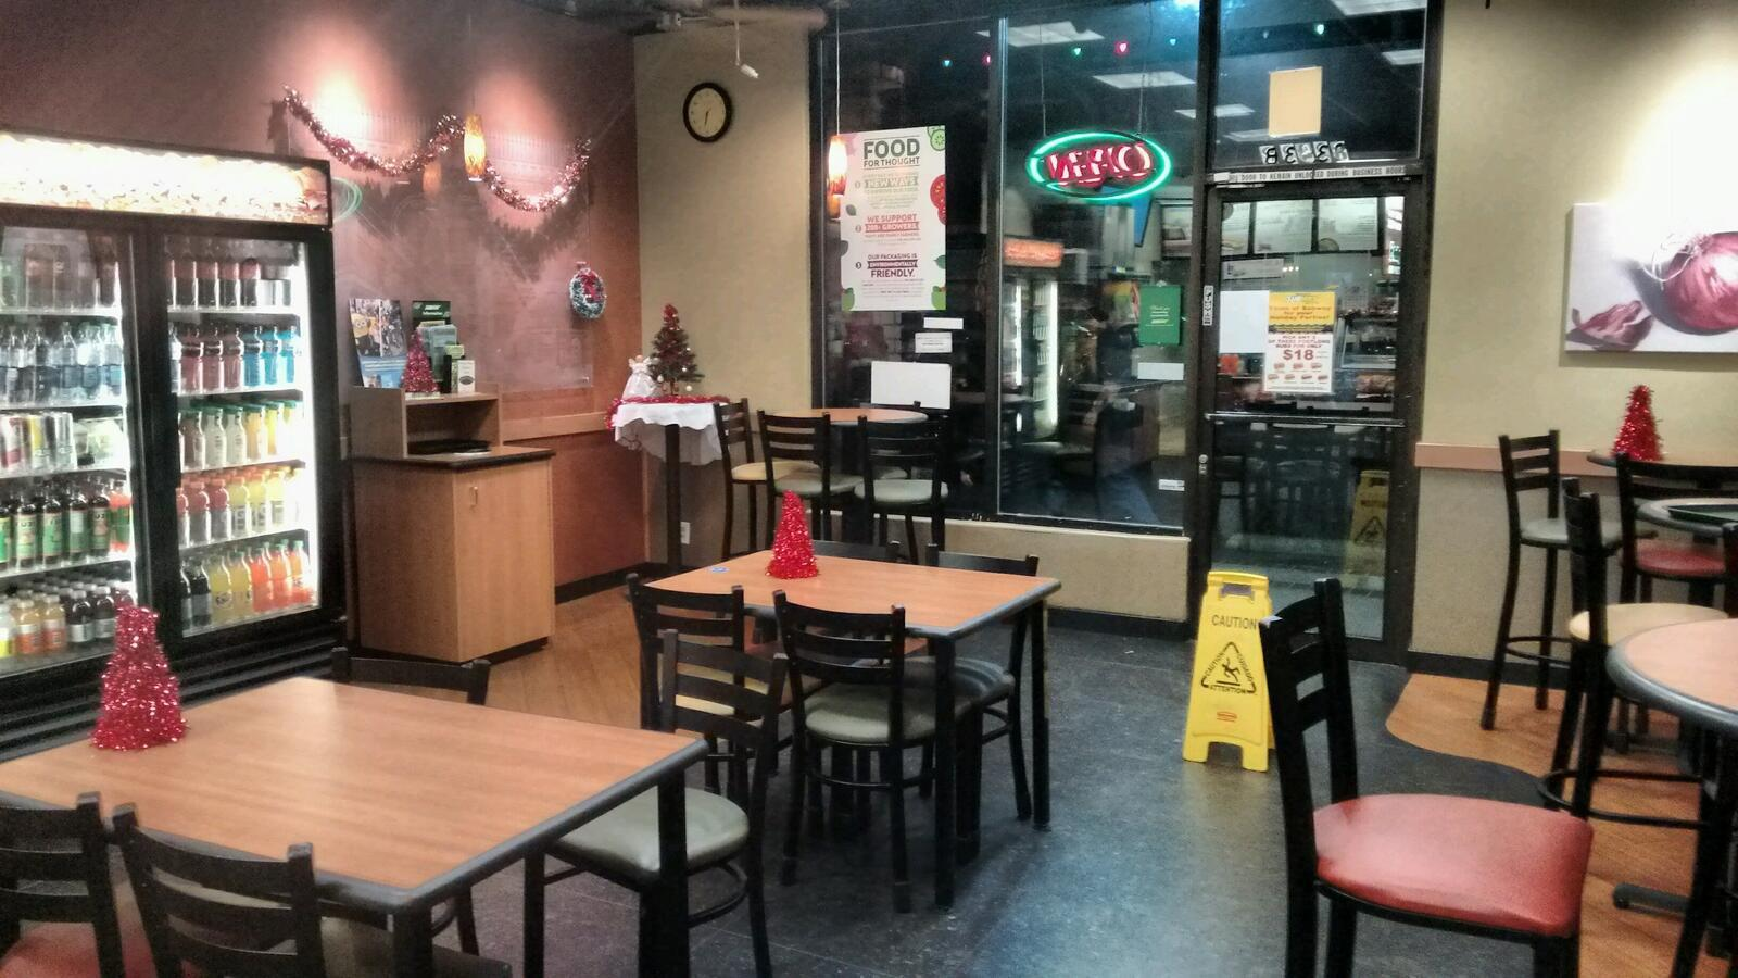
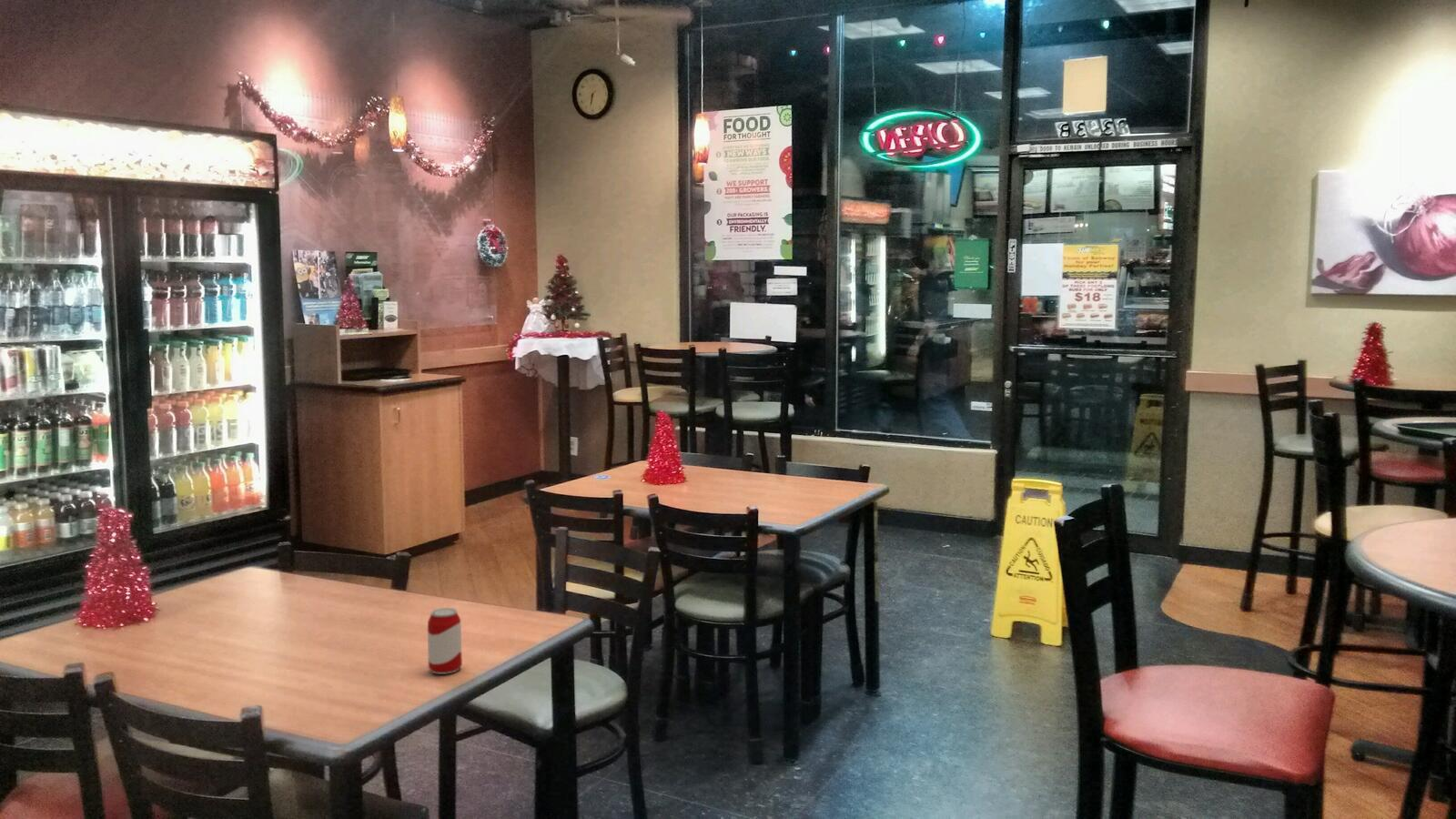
+ beverage can (444, 640)
